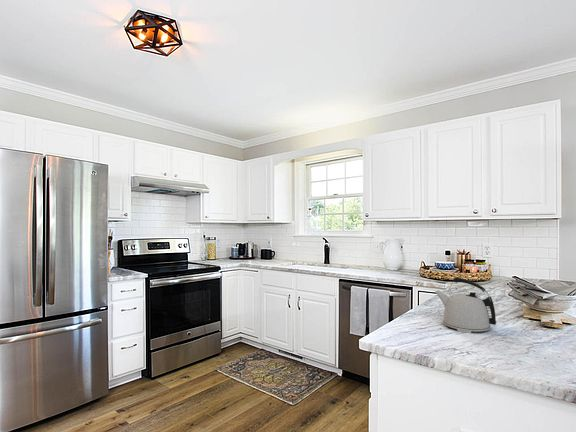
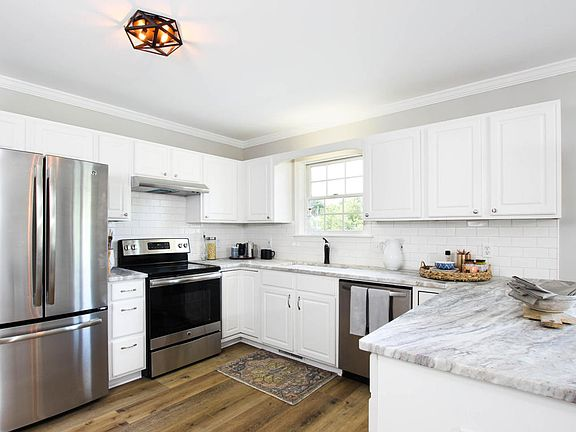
- kettle (464, 302)
